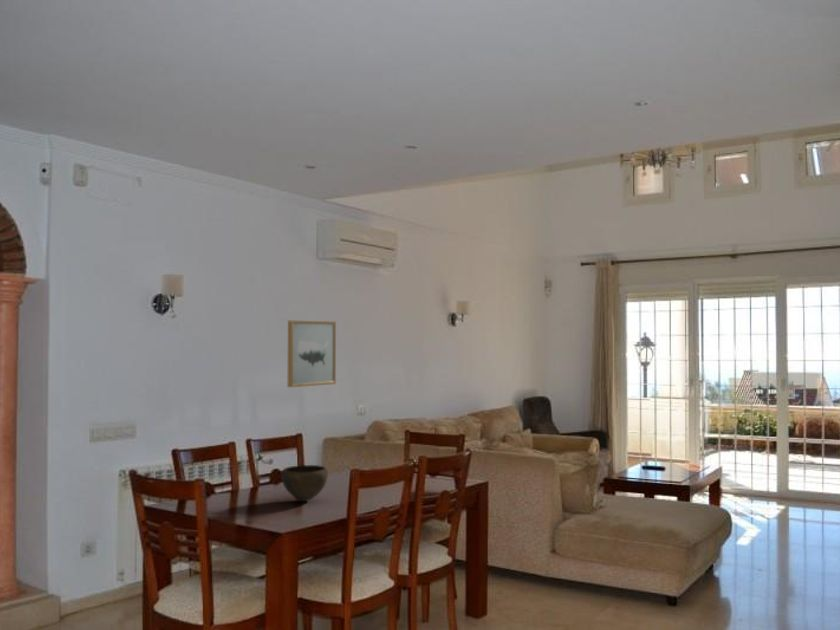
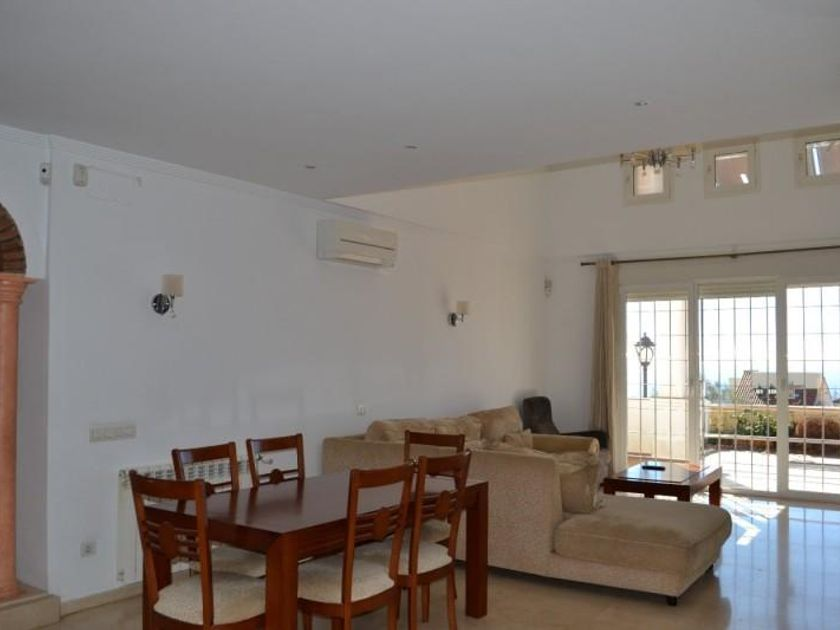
- wall art (312, 353)
- bowl (304, 484)
